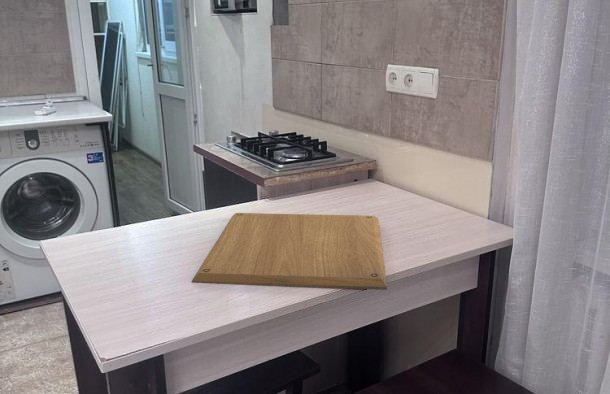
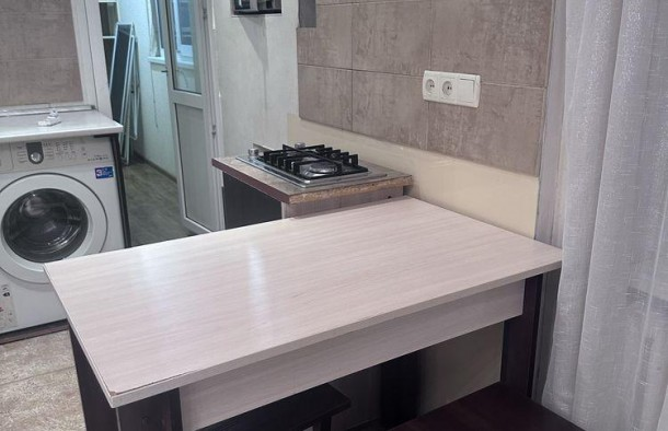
- chopping board (297, 244)
